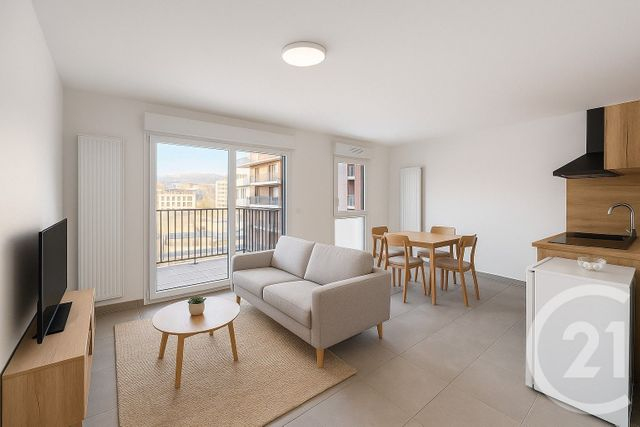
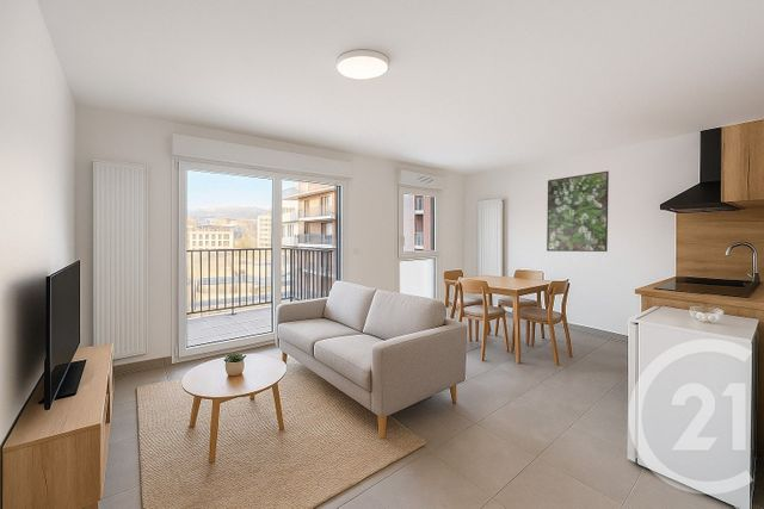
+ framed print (575, 213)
